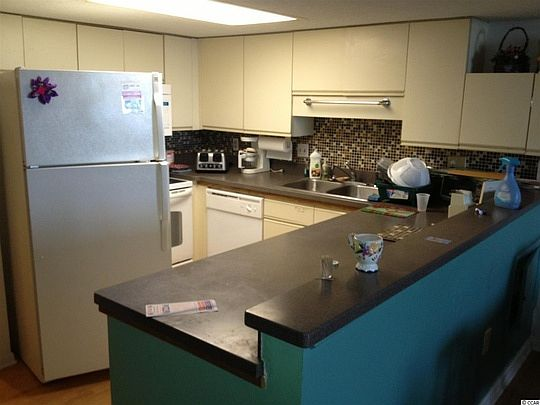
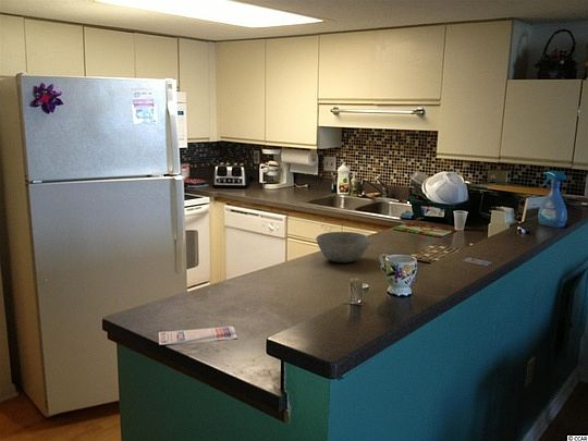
+ bowl (342, 248)
